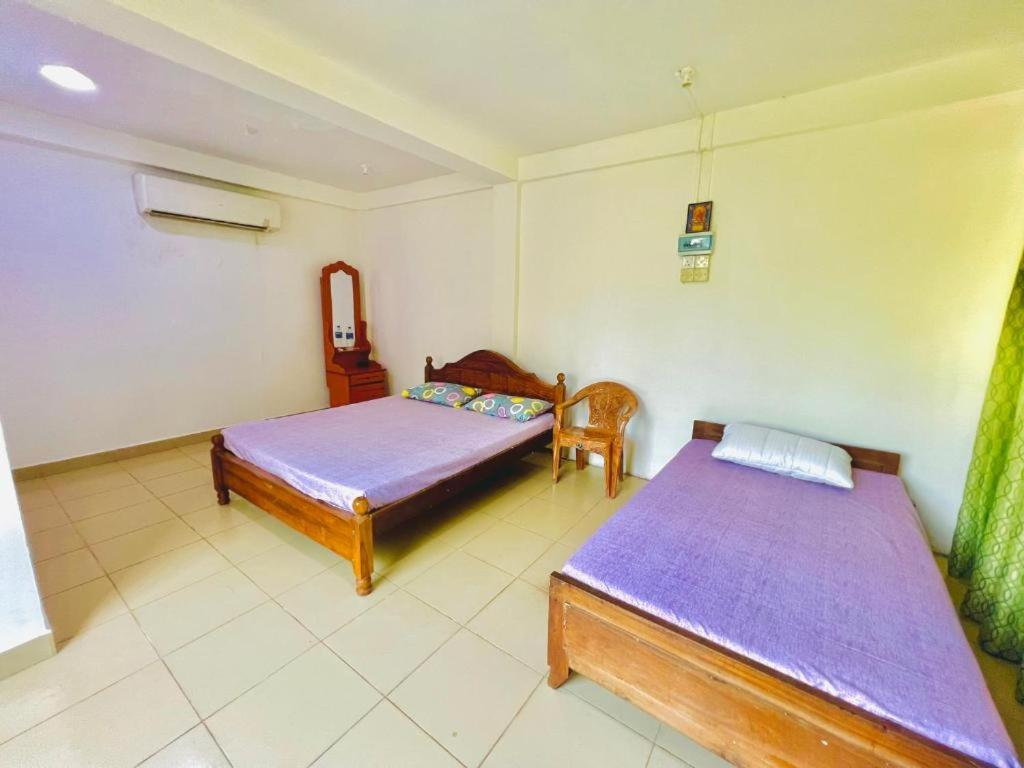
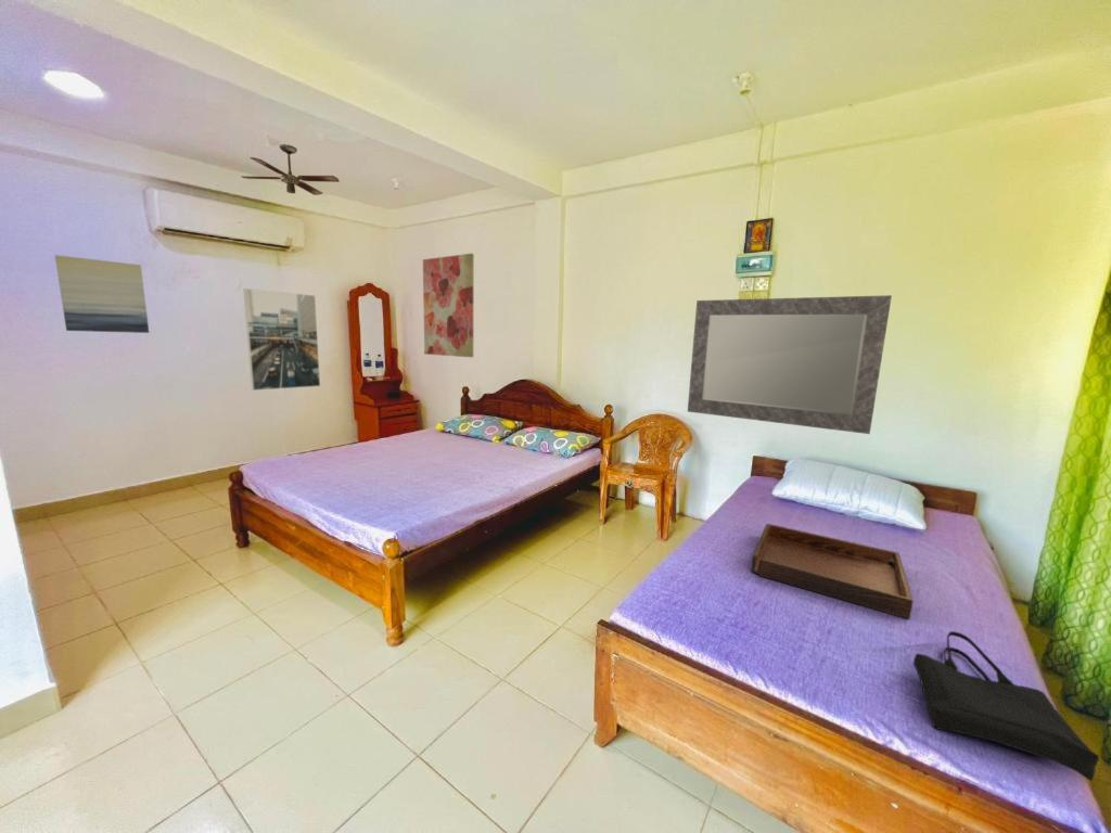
+ mirror (776, 361)
+ serving tray (826, 562)
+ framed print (284, 341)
+ wall art (447, 307)
+ ceiling fan (290, 170)
+ wall art (104, 296)
+ tote bag (980, 684)
